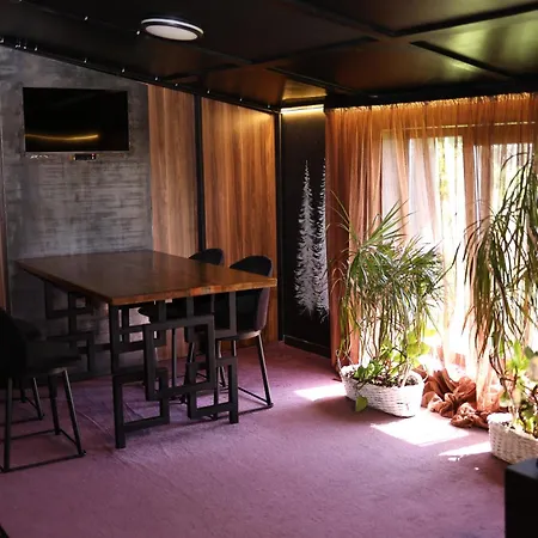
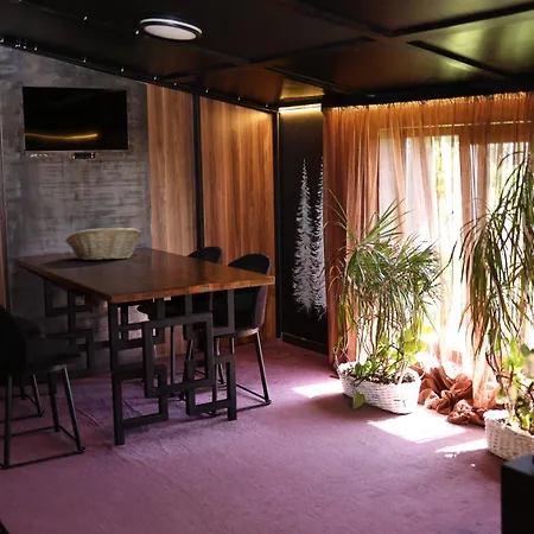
+ fruit basket (103, 243)
